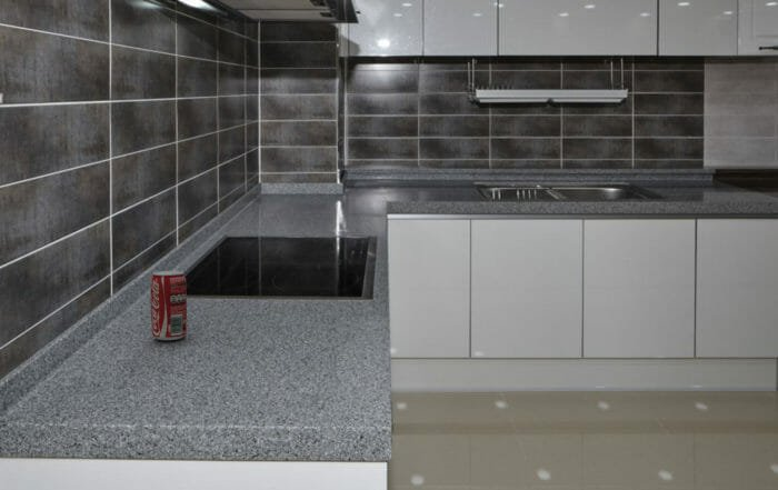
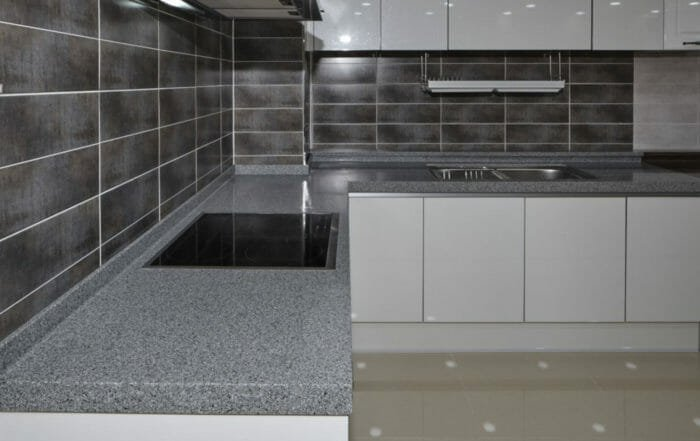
- beverage can (168, 304)
